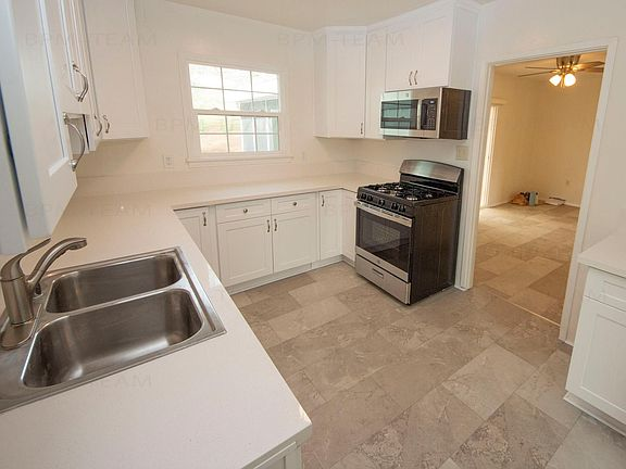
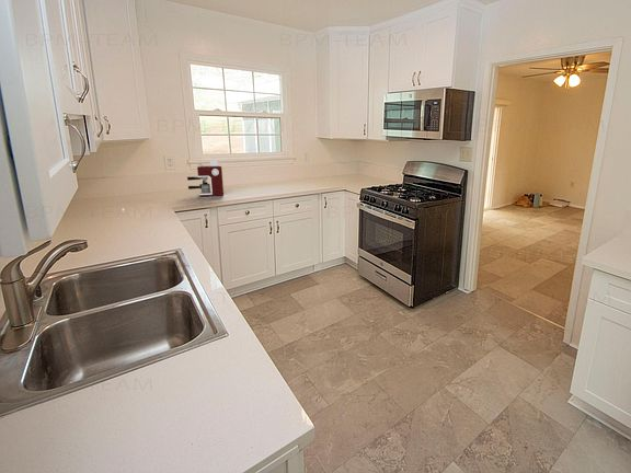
+ coffee maker (205, 178)
